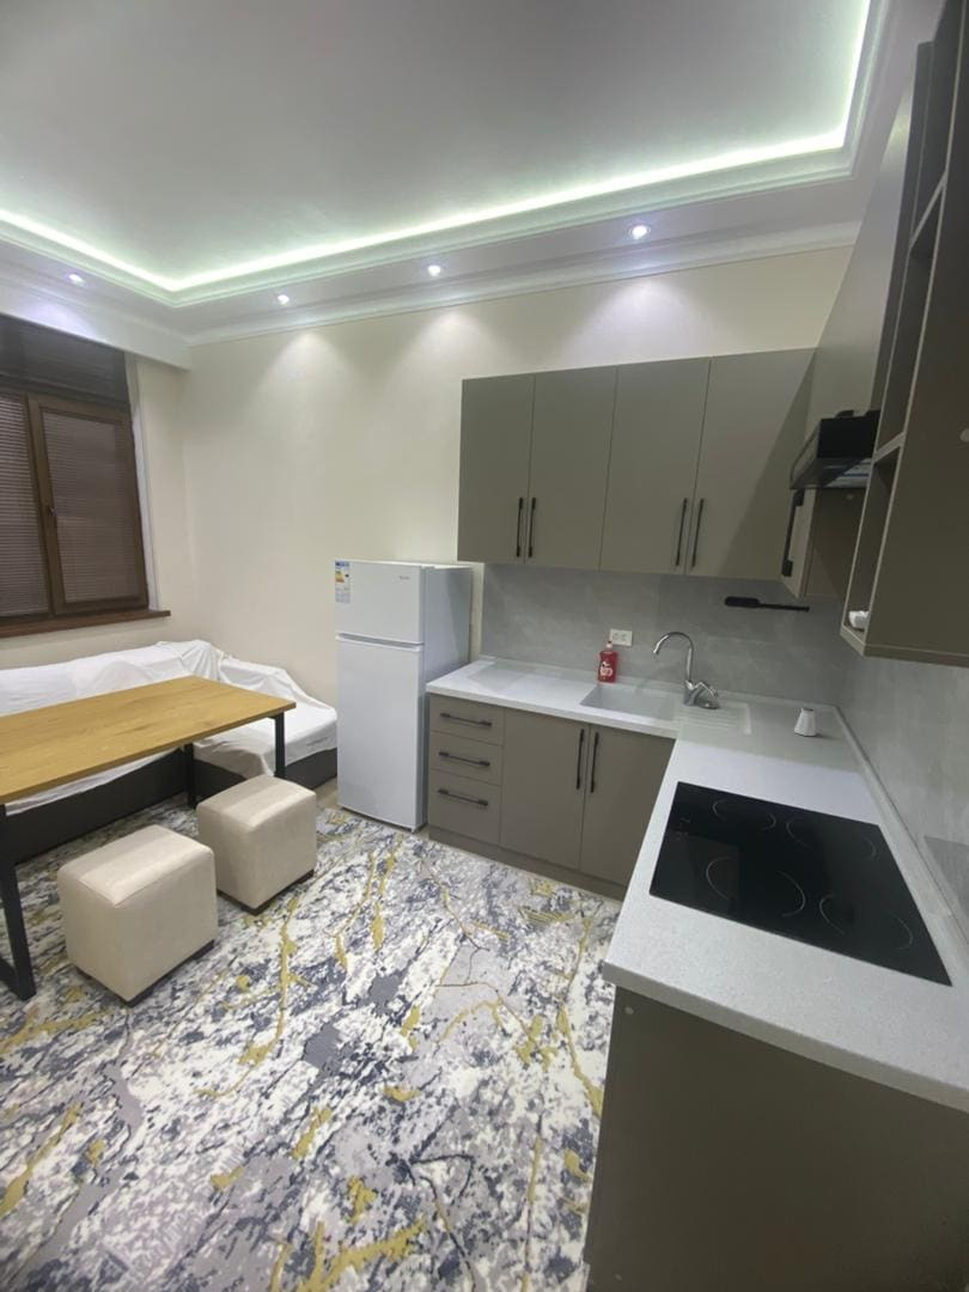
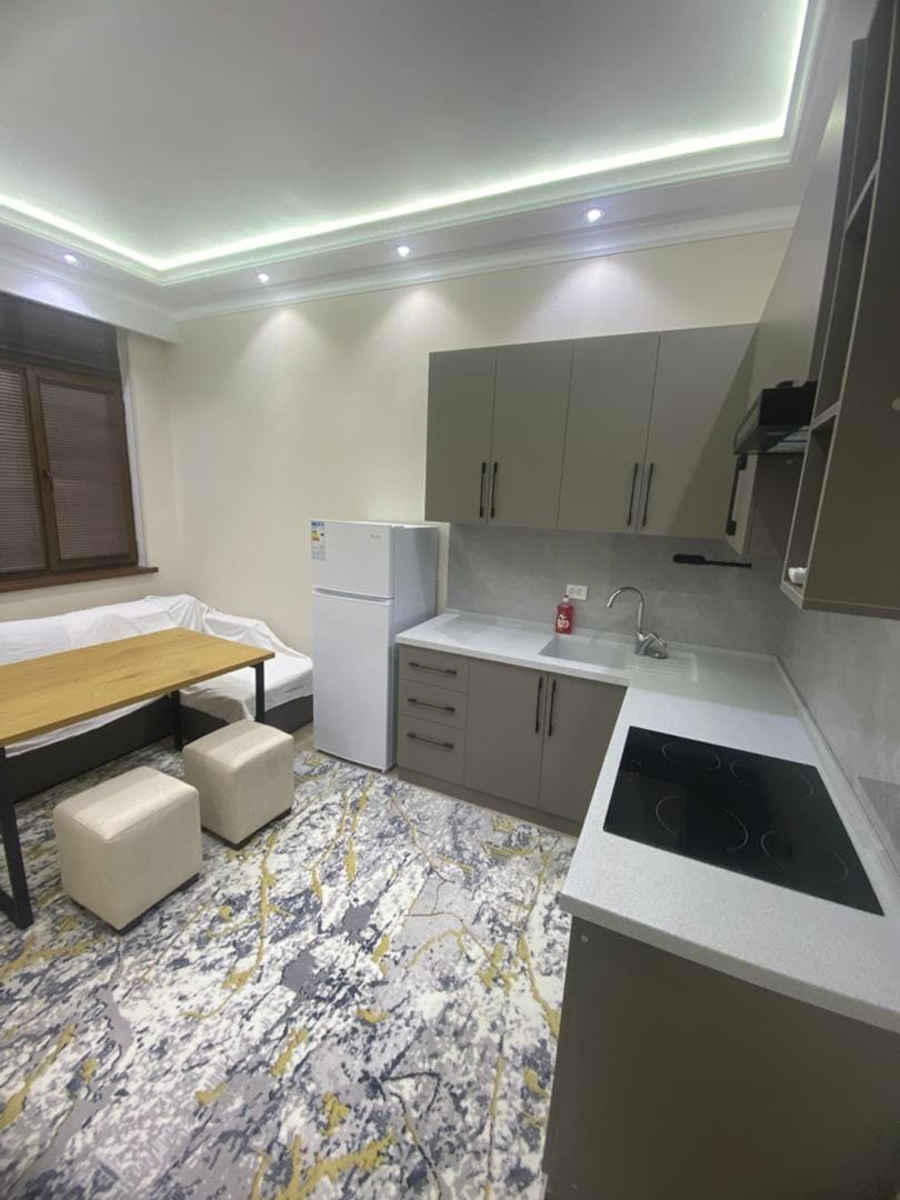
- saltshaker (806, 720)
